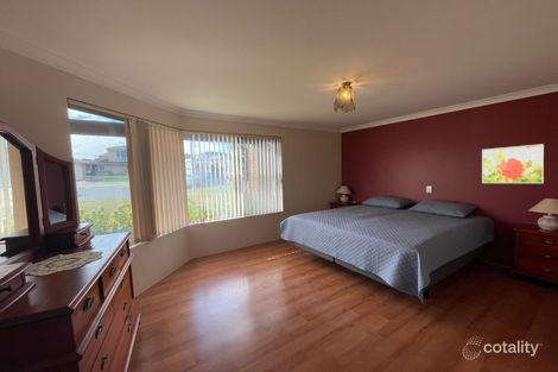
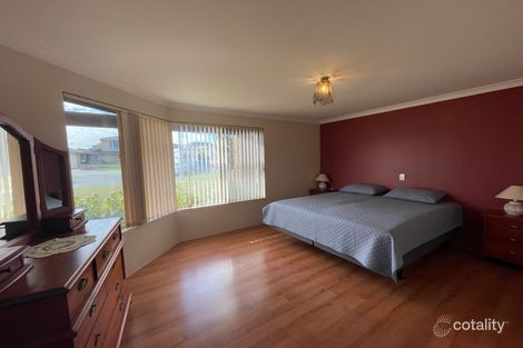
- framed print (511, 164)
